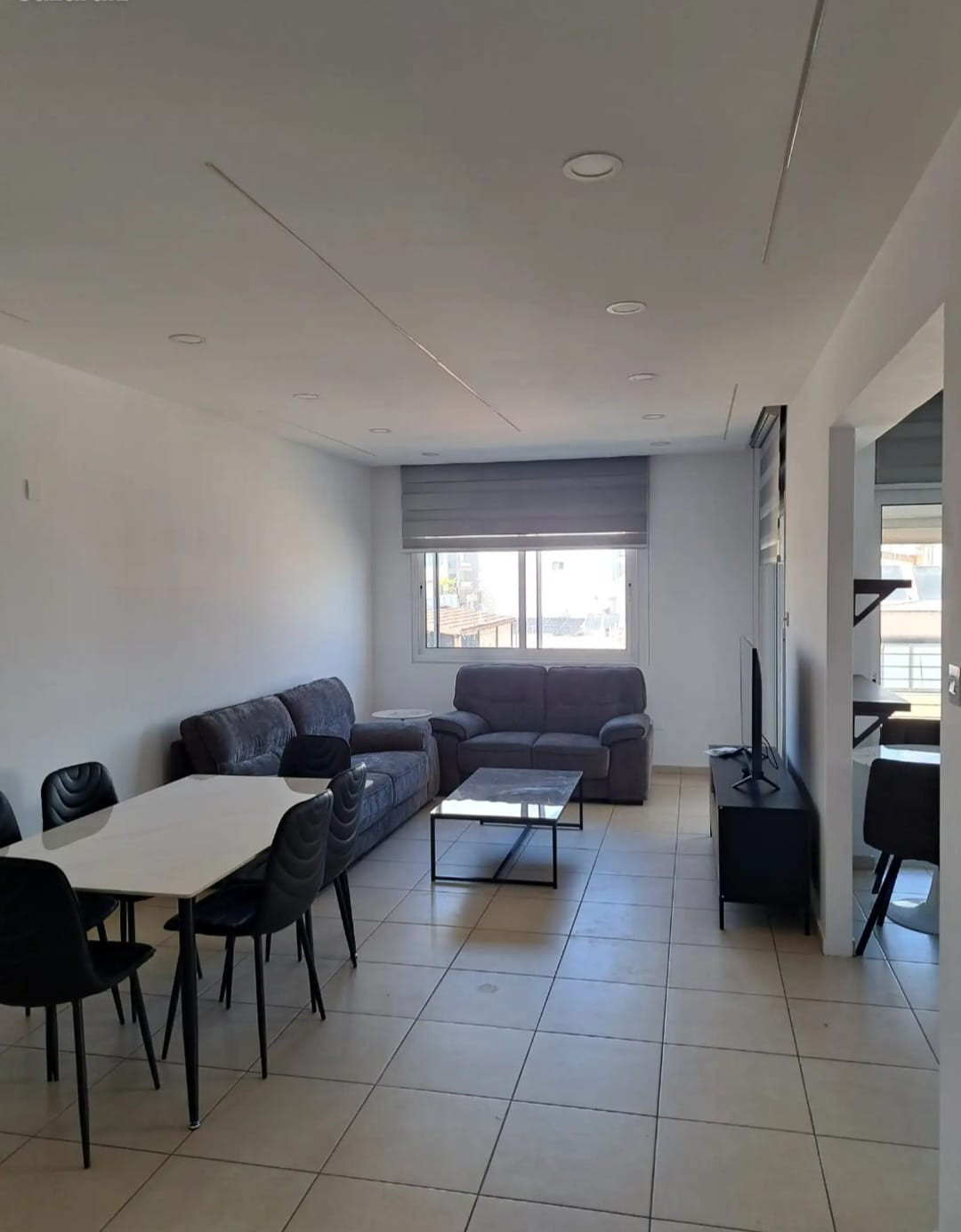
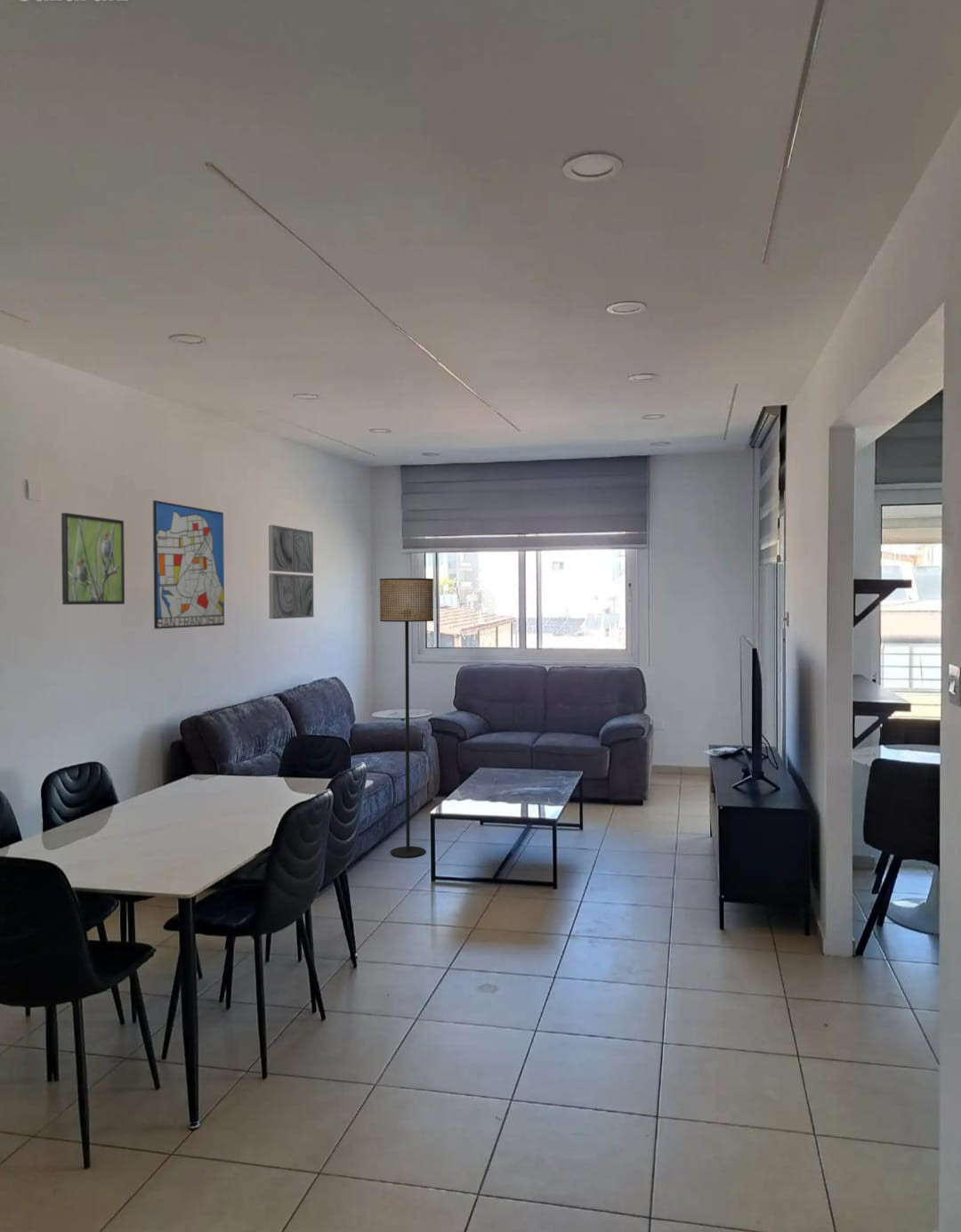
+ floor lamp (407, 716)
+ wall art (292, 574)
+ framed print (94, 560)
+ wall art (190, 566)
